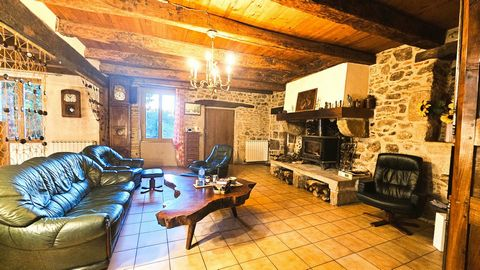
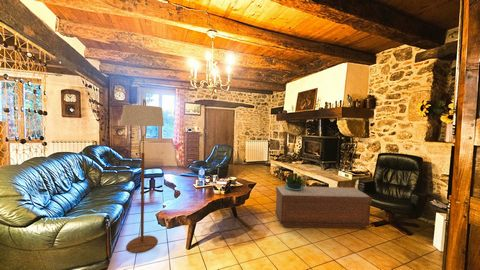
+ potted plant (295, 181)
+ bench (320, 205)
+ floor lamp (143, 172)
